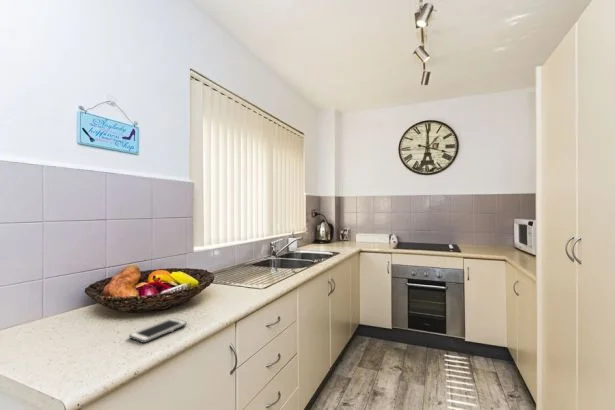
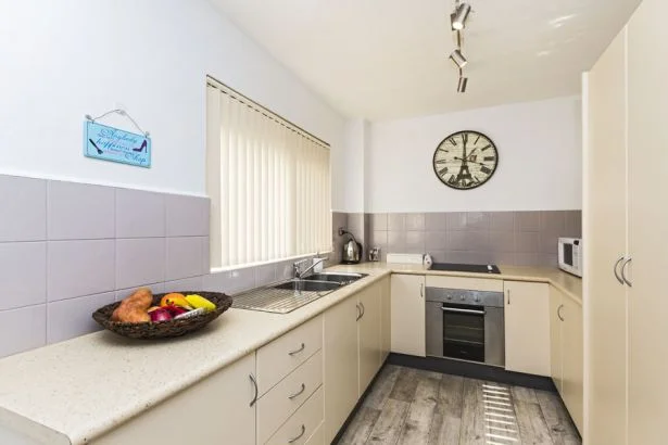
- cell phone (159, 329)
